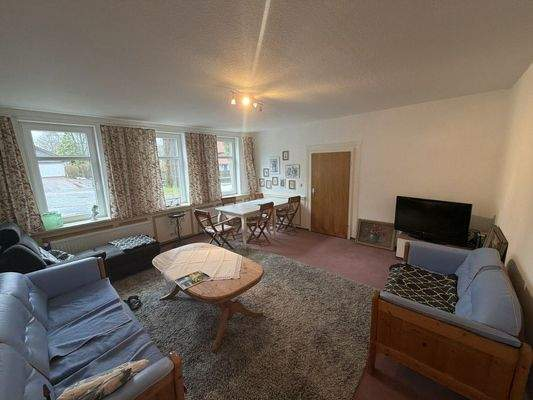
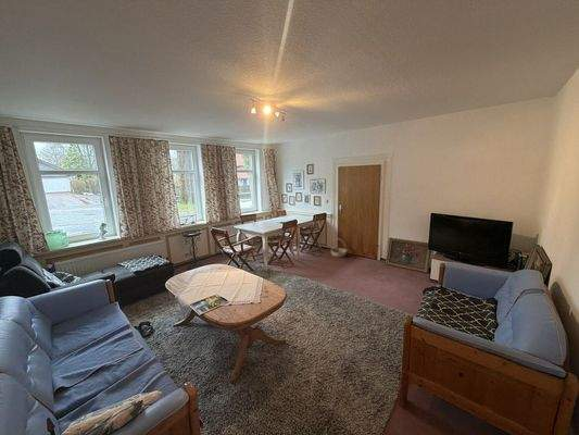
+ basket (339, 248)
